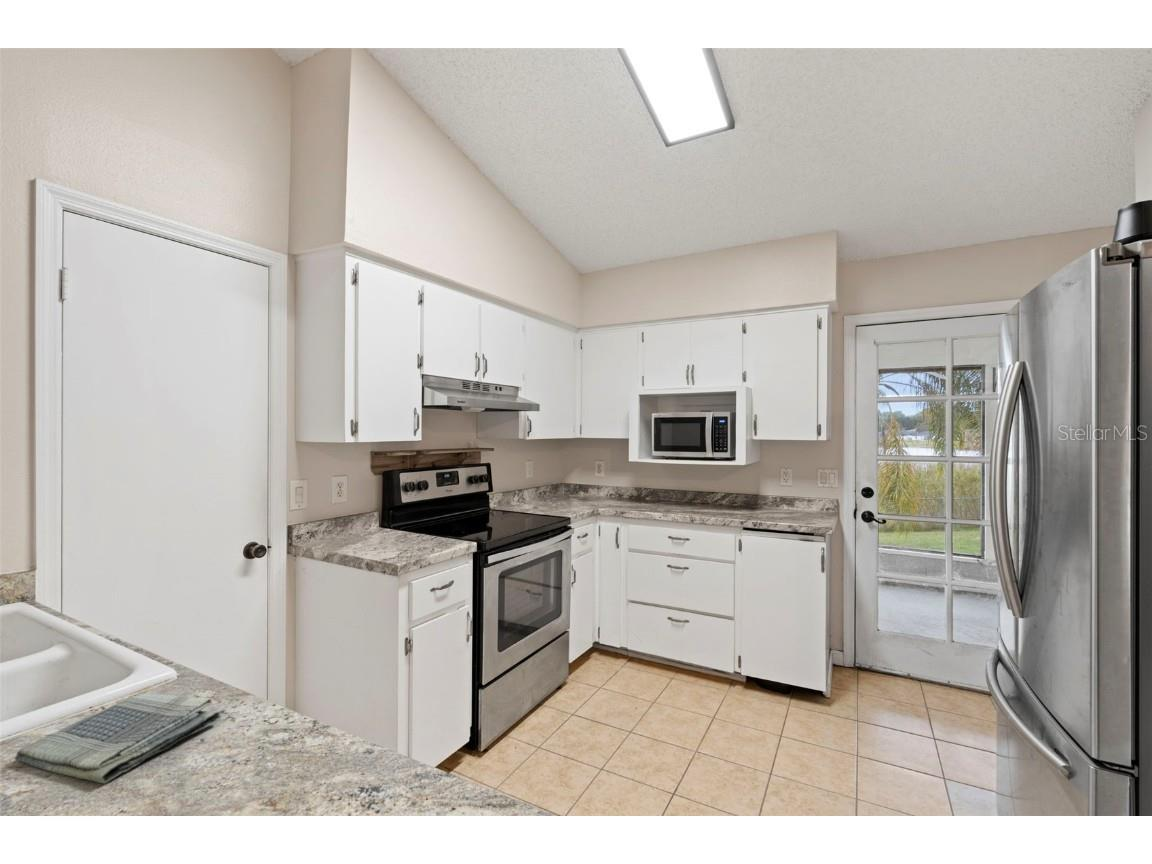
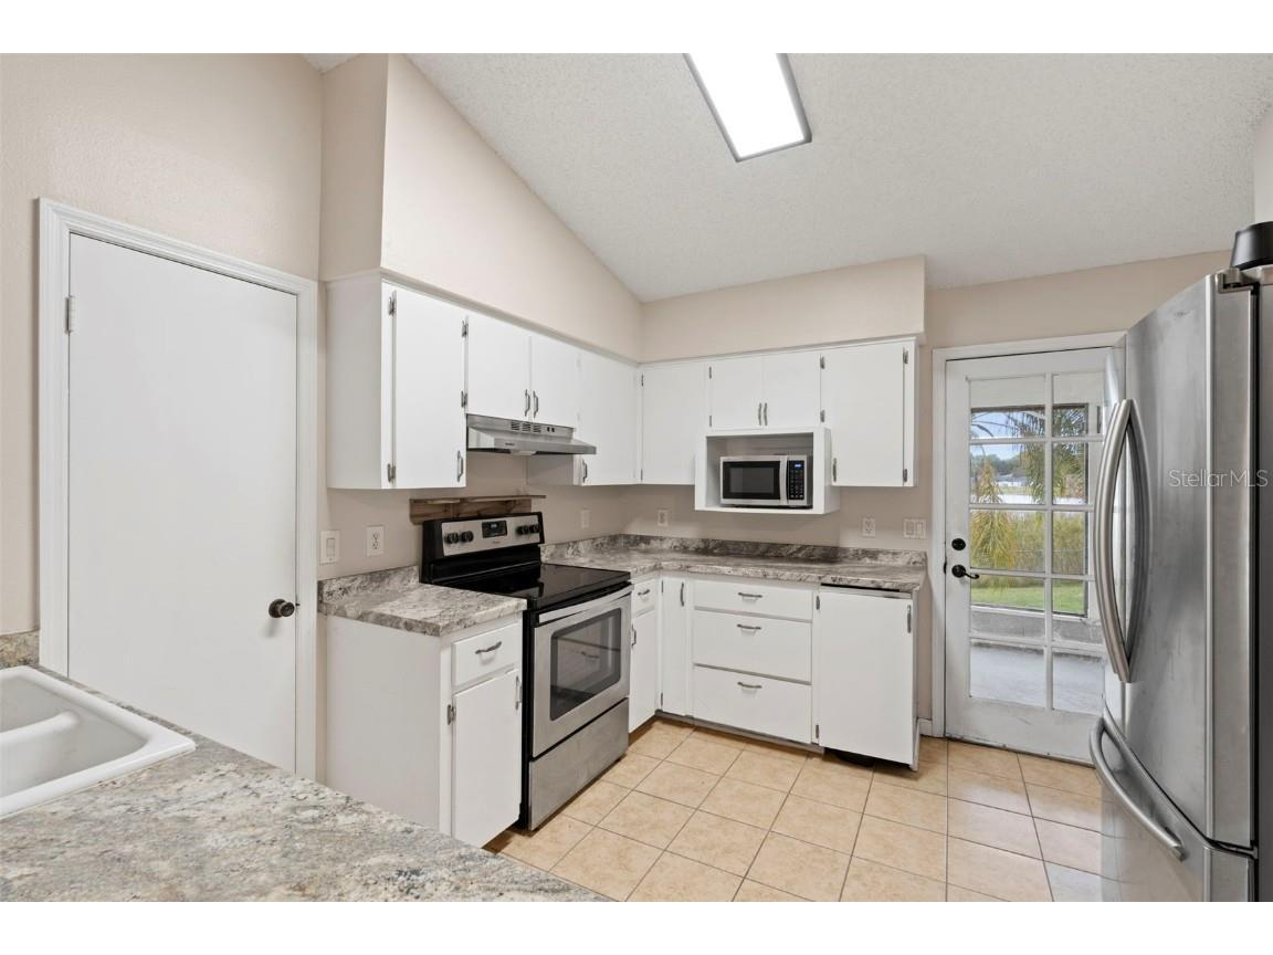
- dish towel (126, 729)
